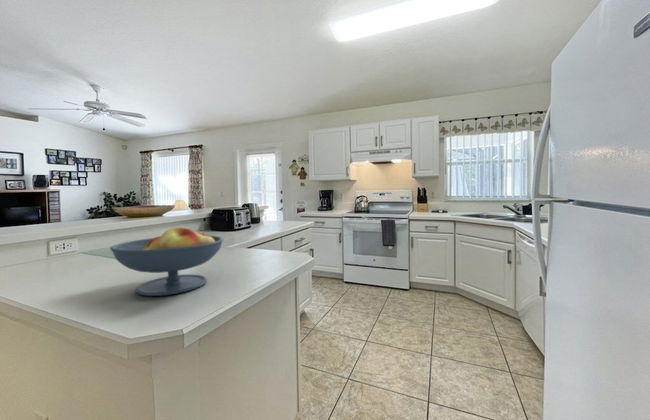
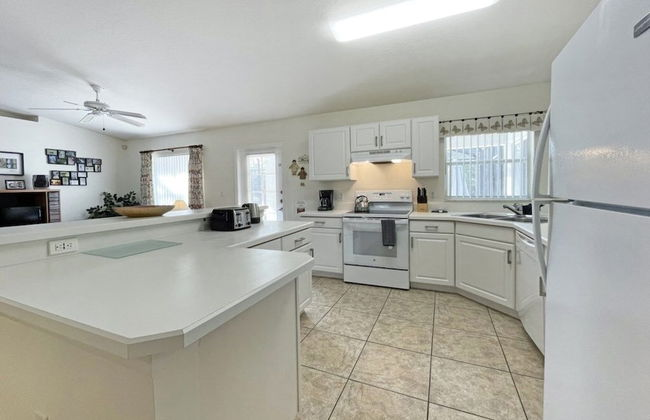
- fruit bowl (172, 255)
